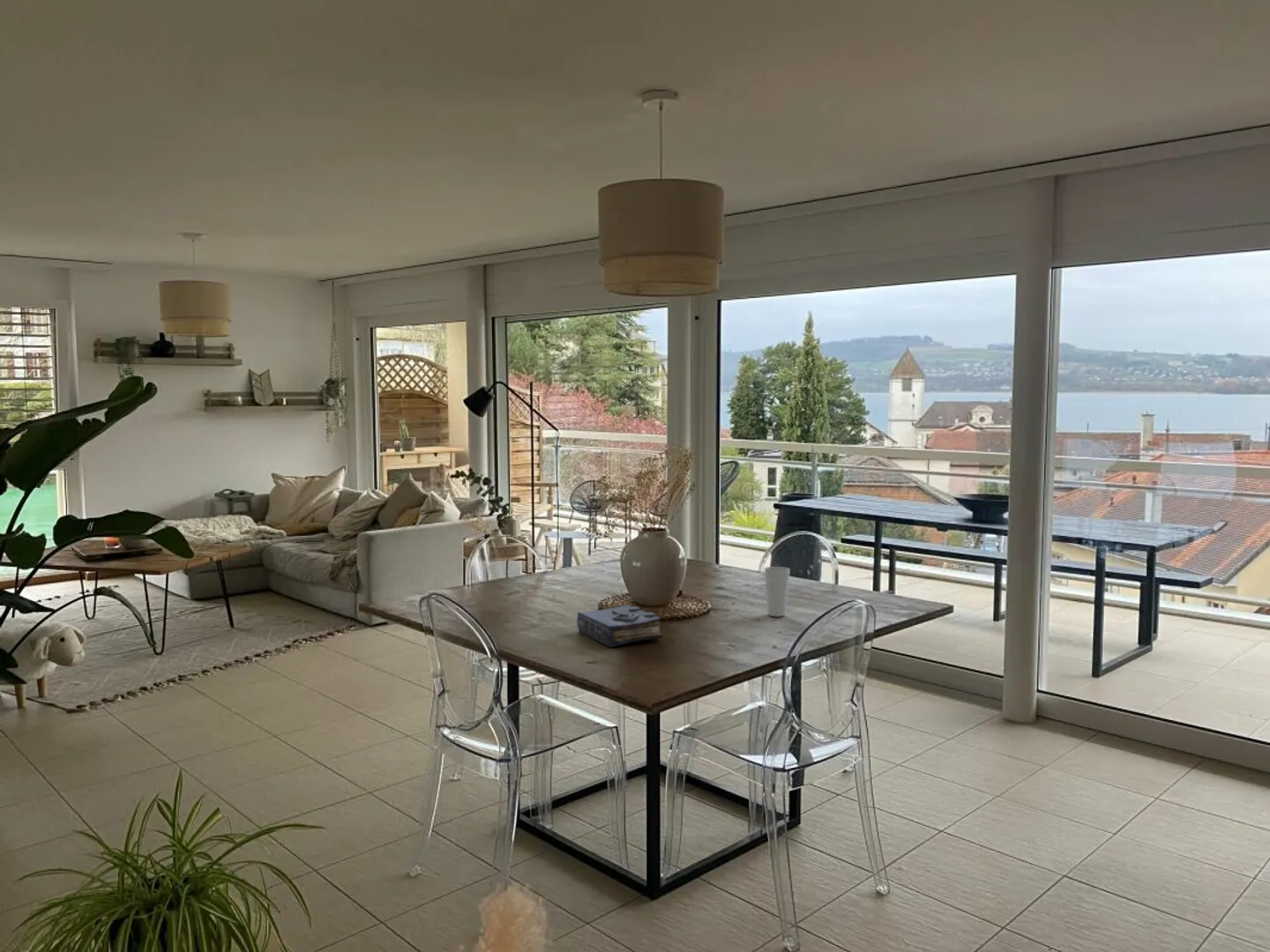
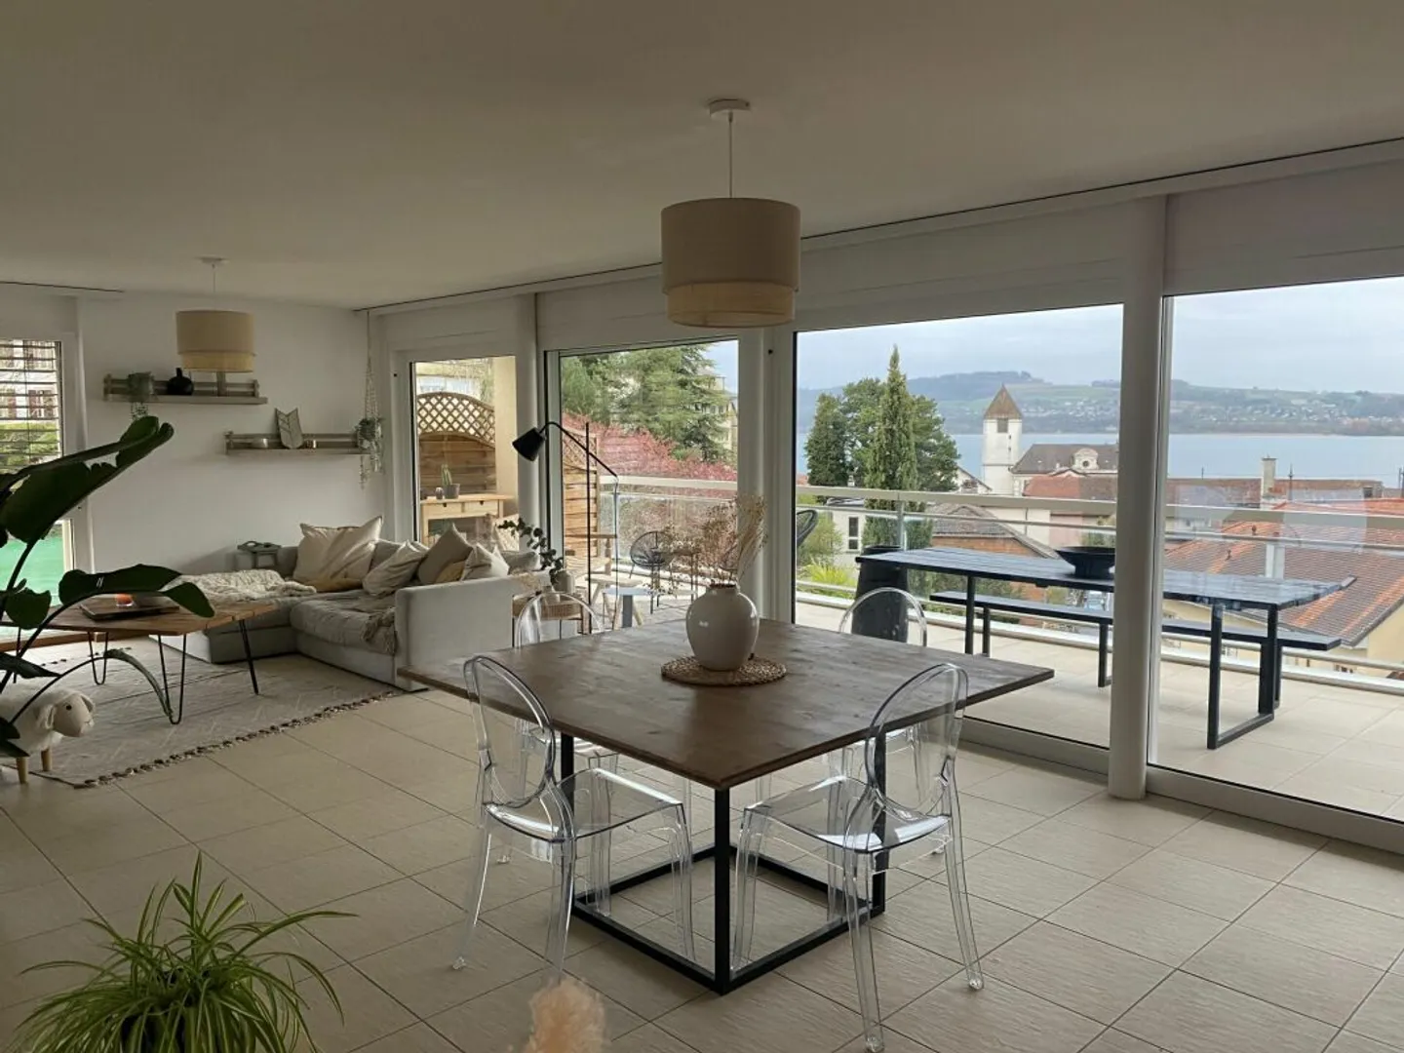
- book (618, 624)
- cup (776, 591)
